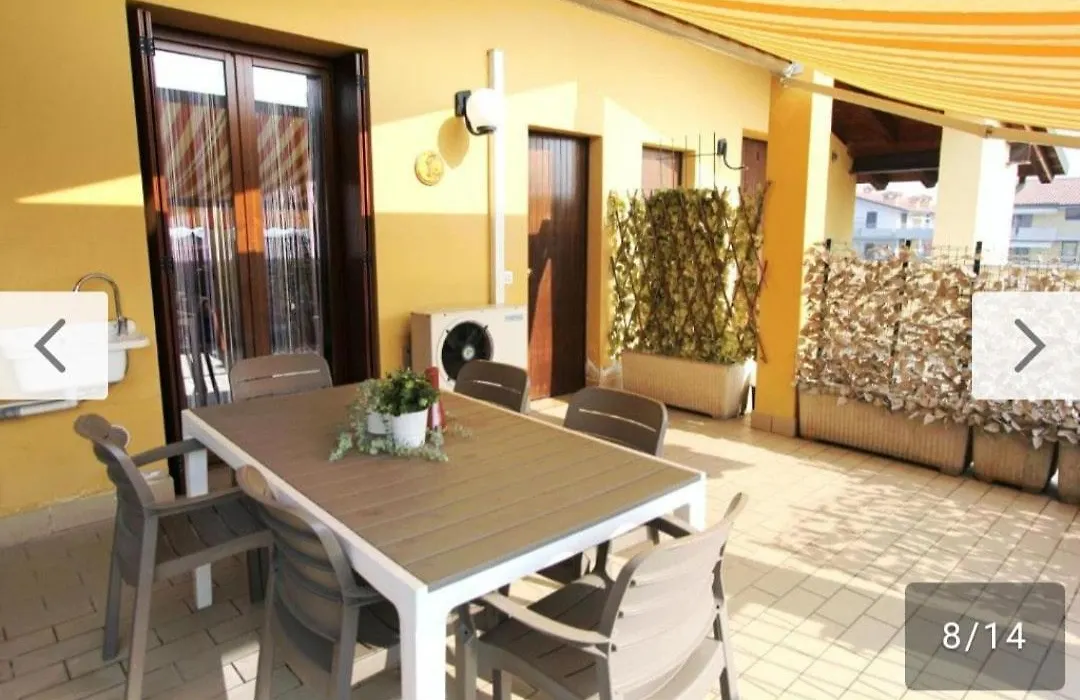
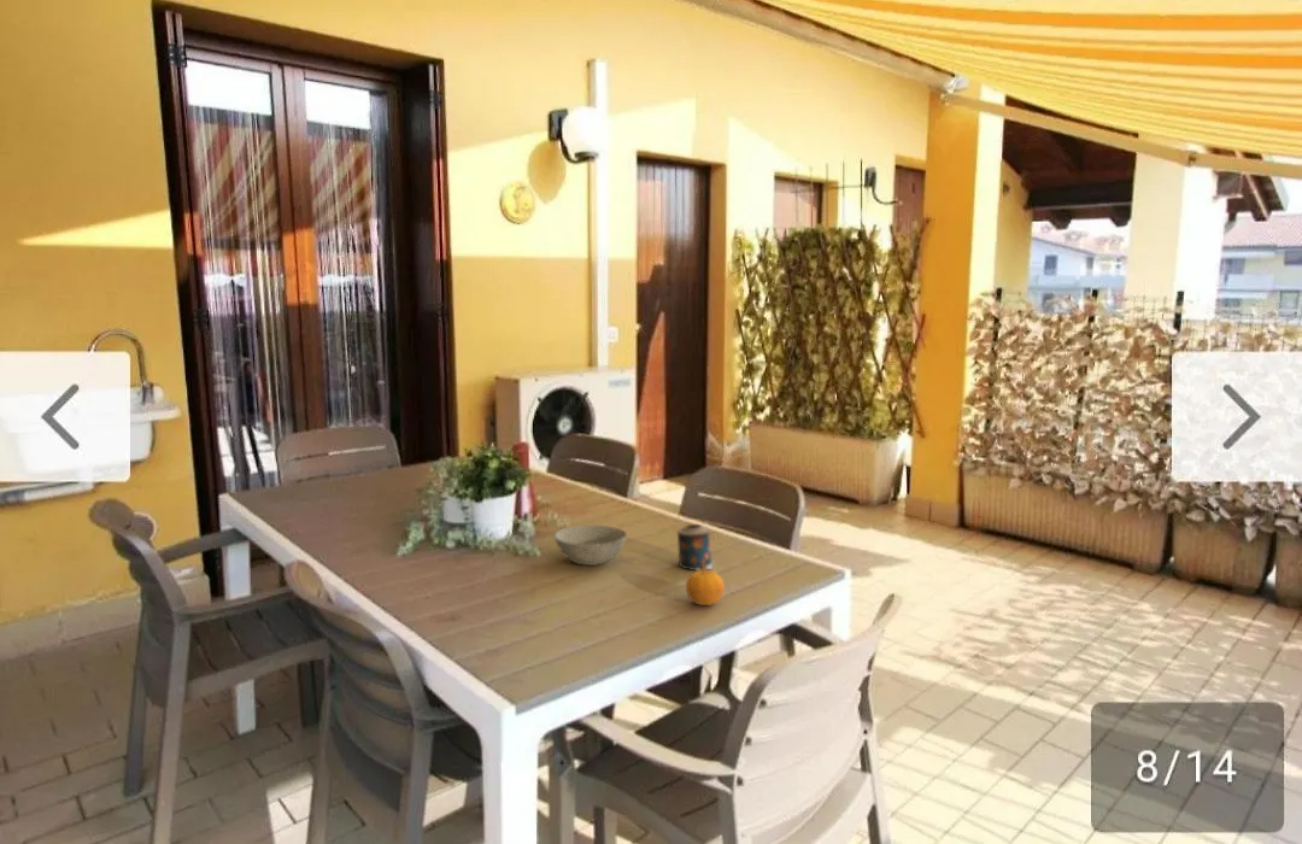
+ candle (698, 544)
+ bowl (591, 546)
+ fruit (704, 584)
